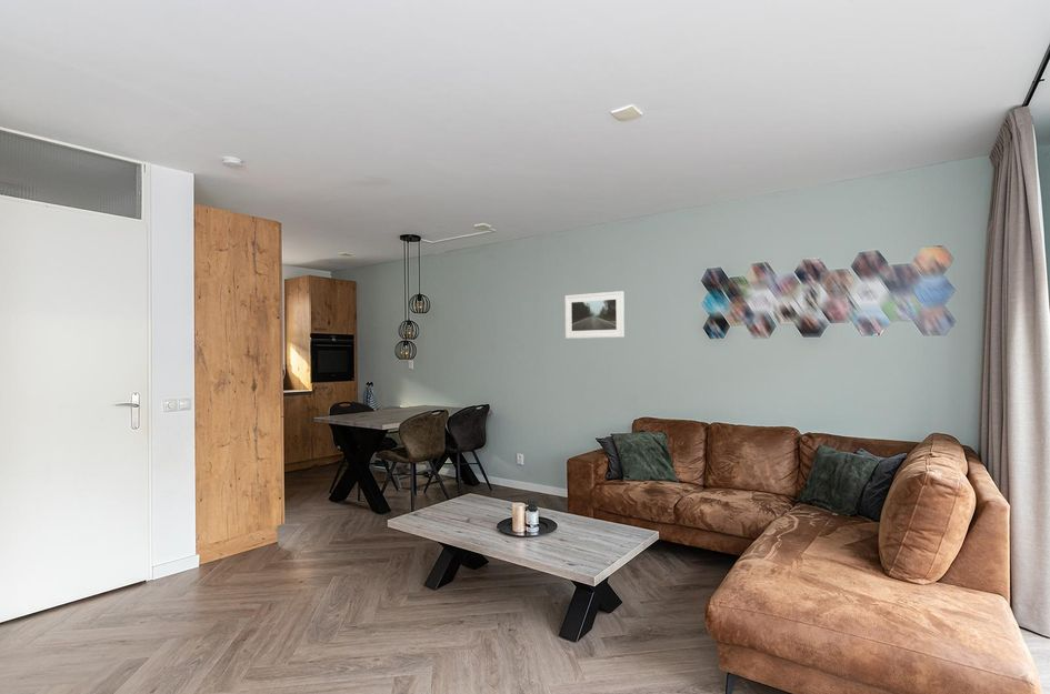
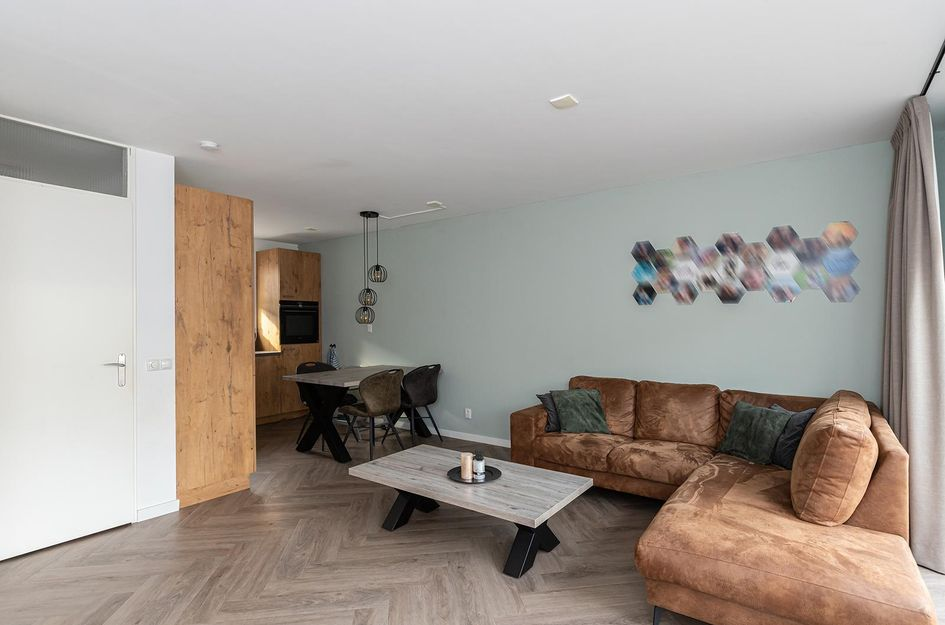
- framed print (593, 315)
